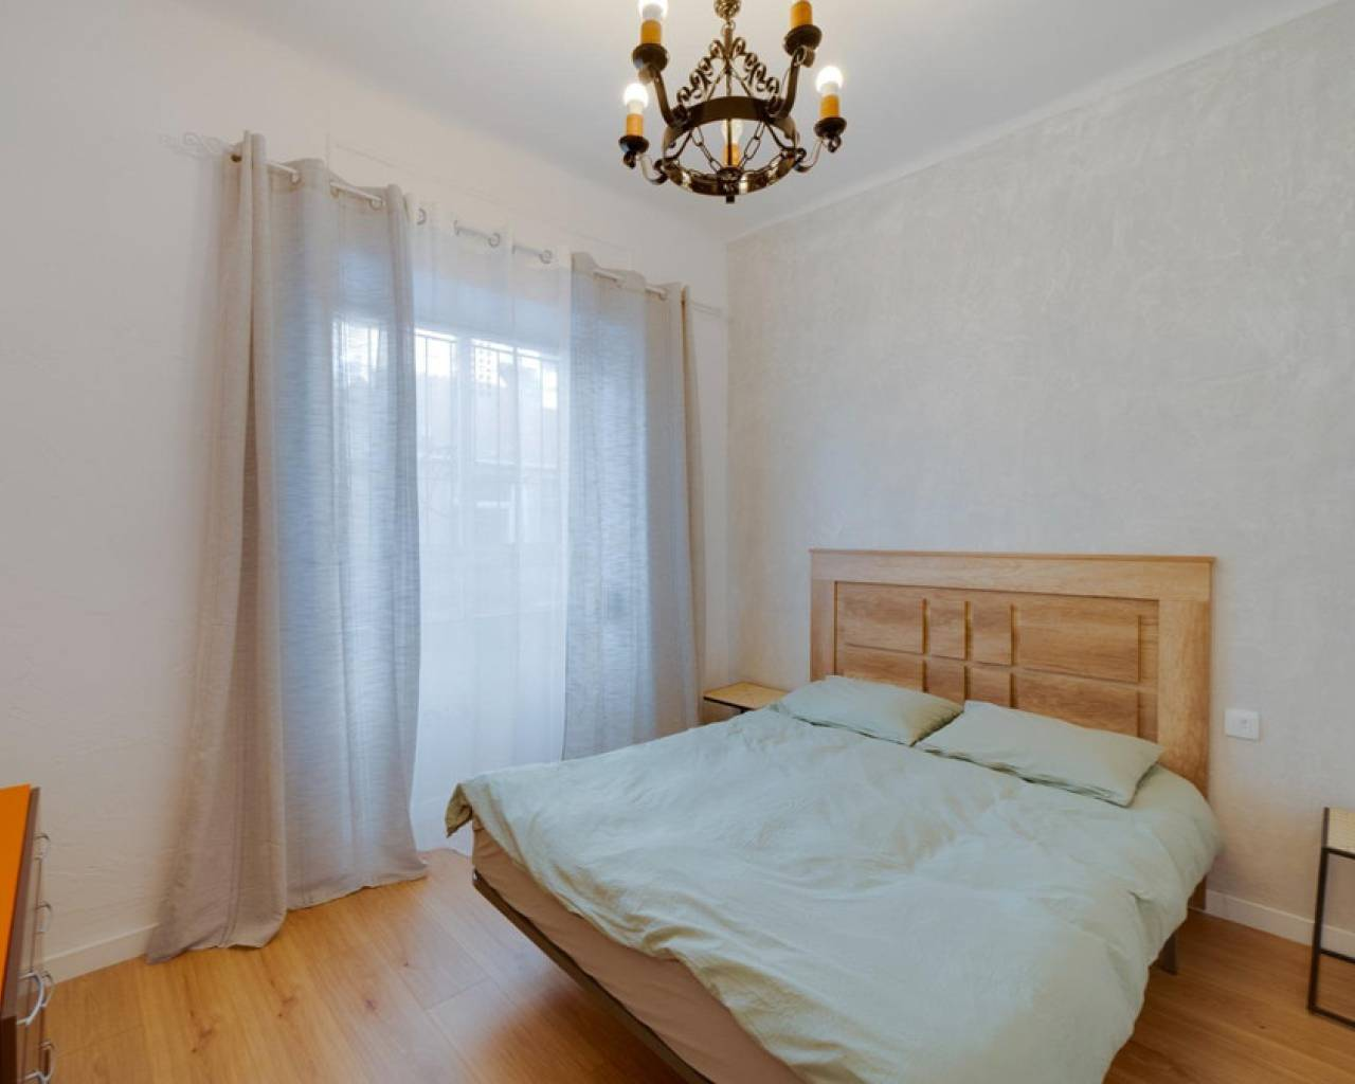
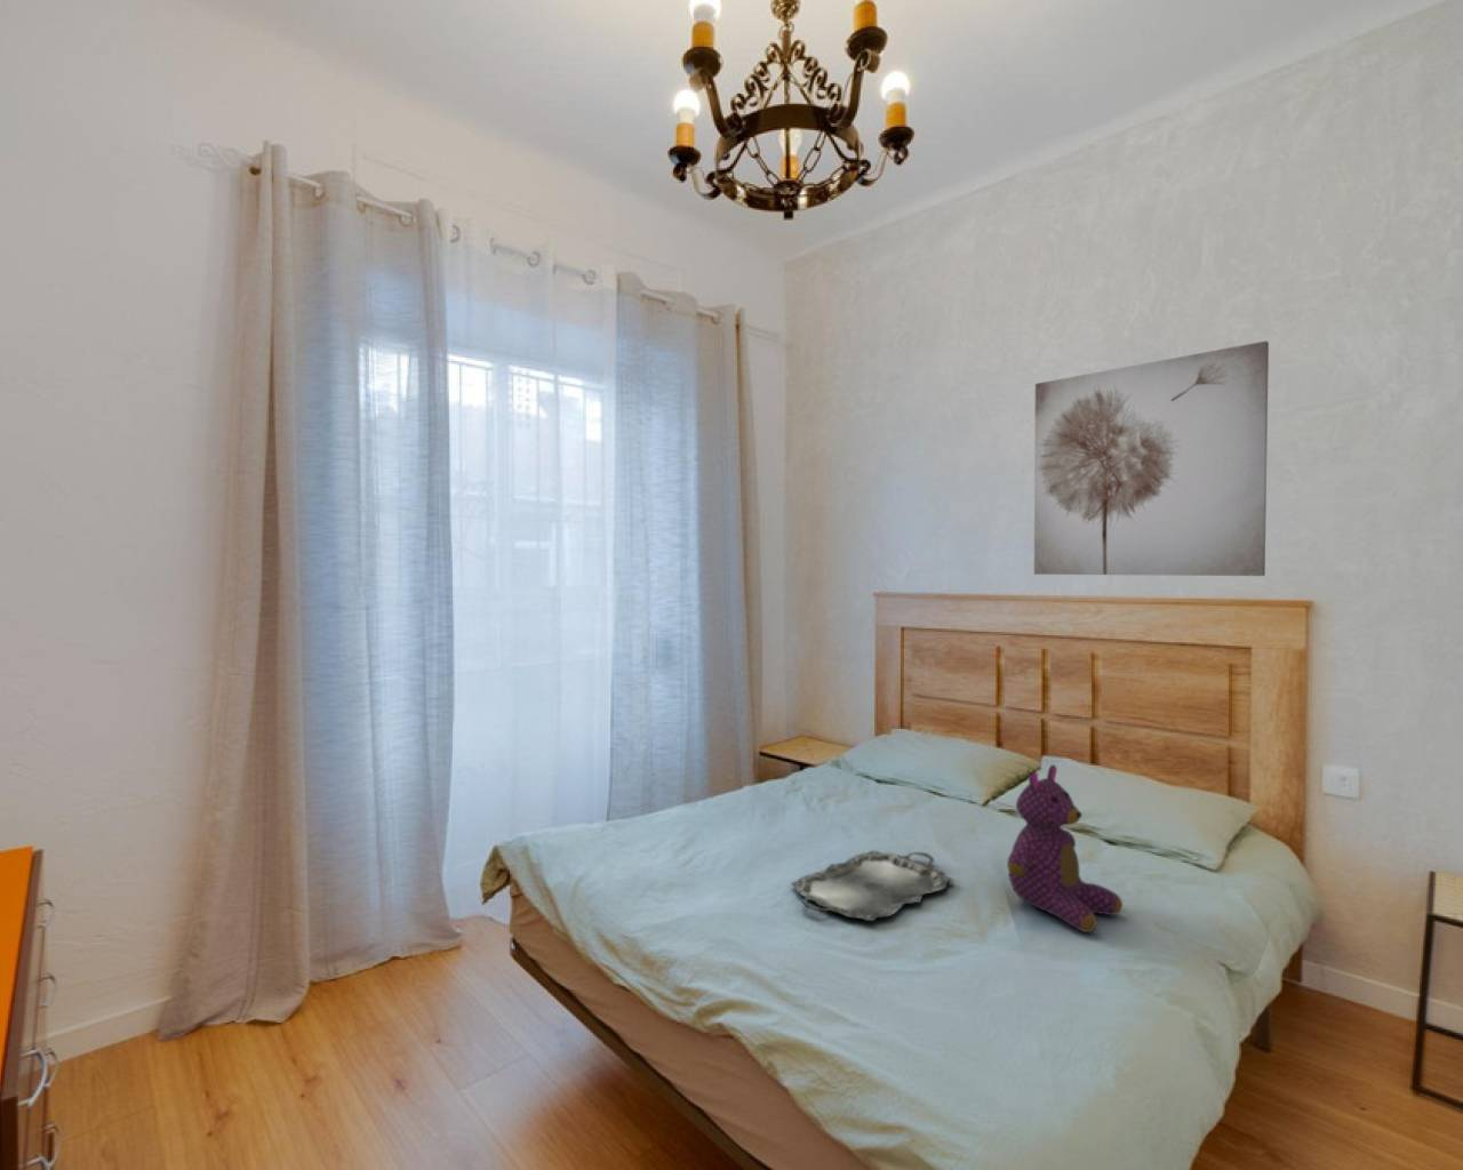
+ wall art (1138, 469)
+ teddy bear (1062, 840)
+ serving tray (872, 882)
